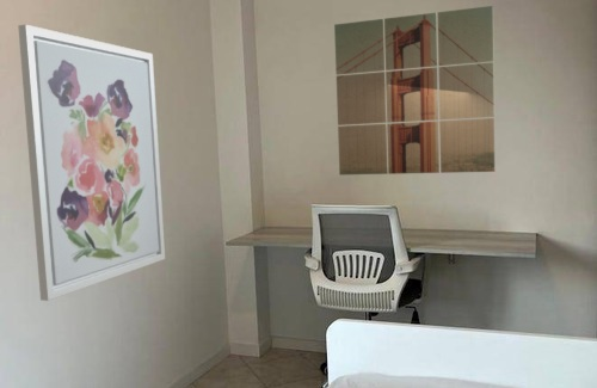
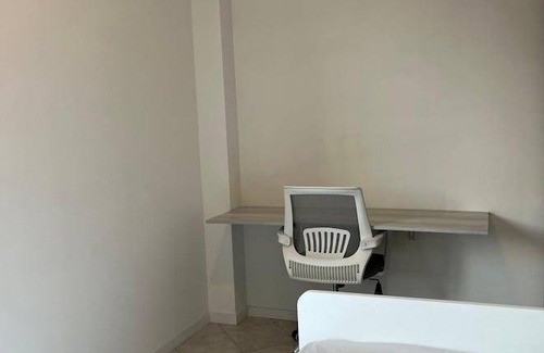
- wall art (103, 161)
- wall art (411, 94)
